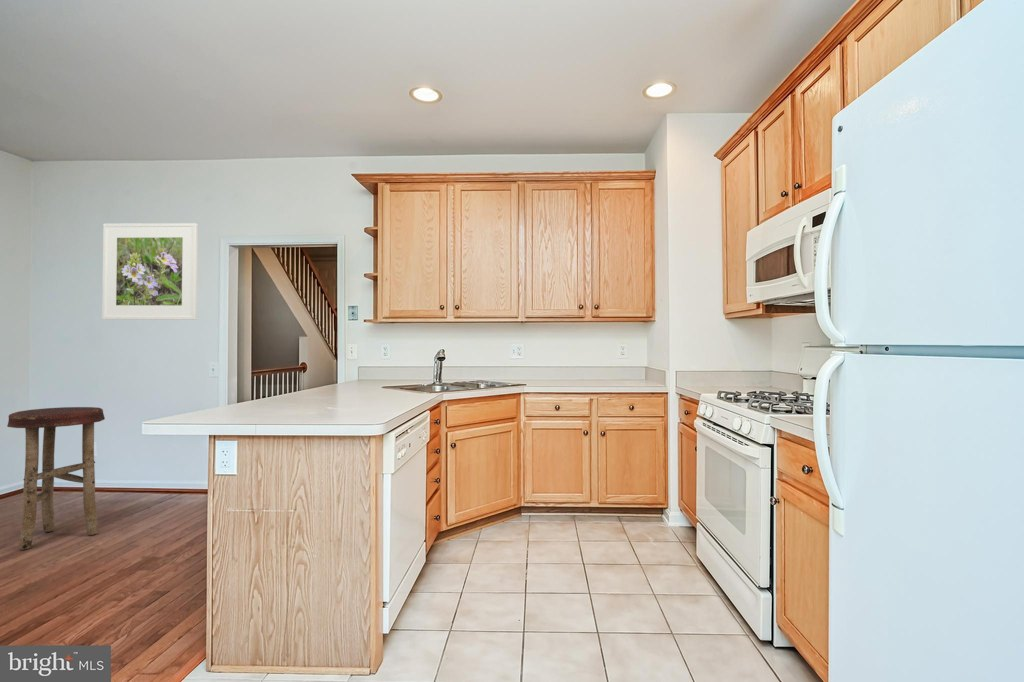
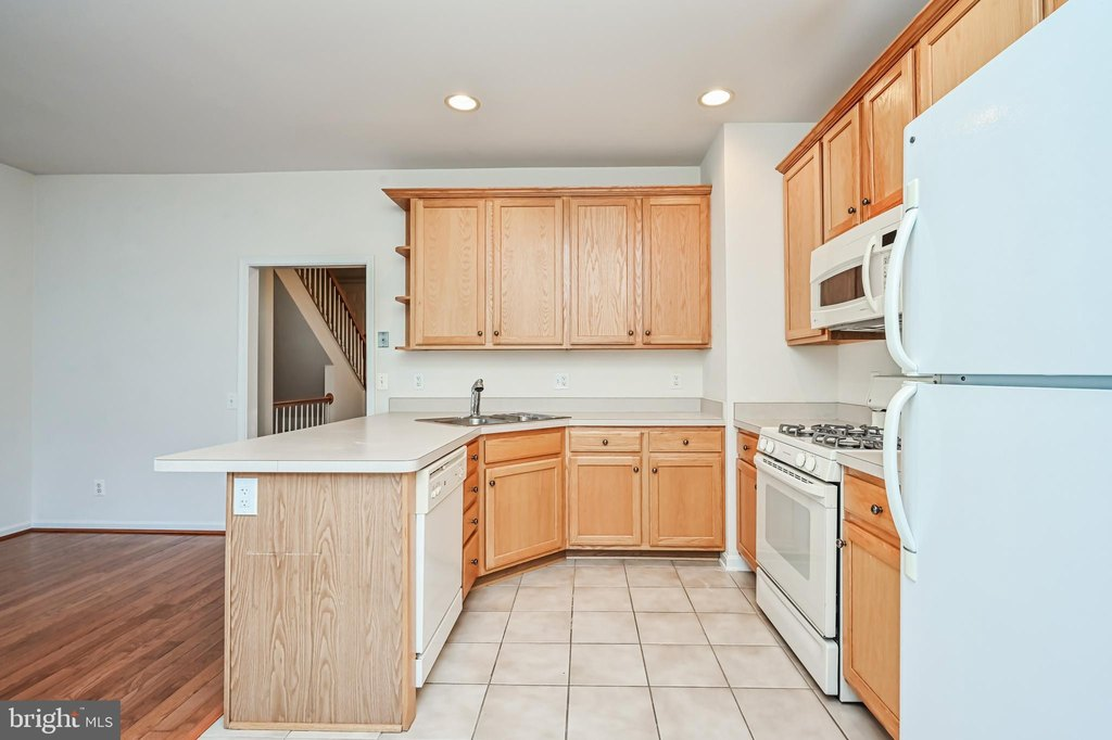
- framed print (149, 271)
- stool (57, 473)
